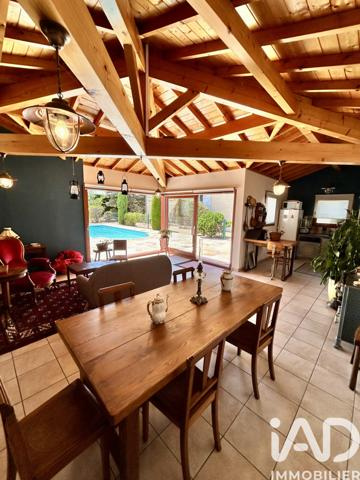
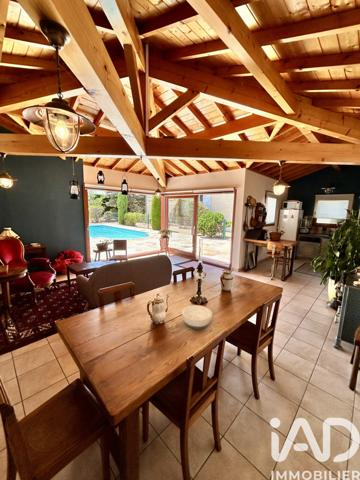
+ bowl (196, 317)
